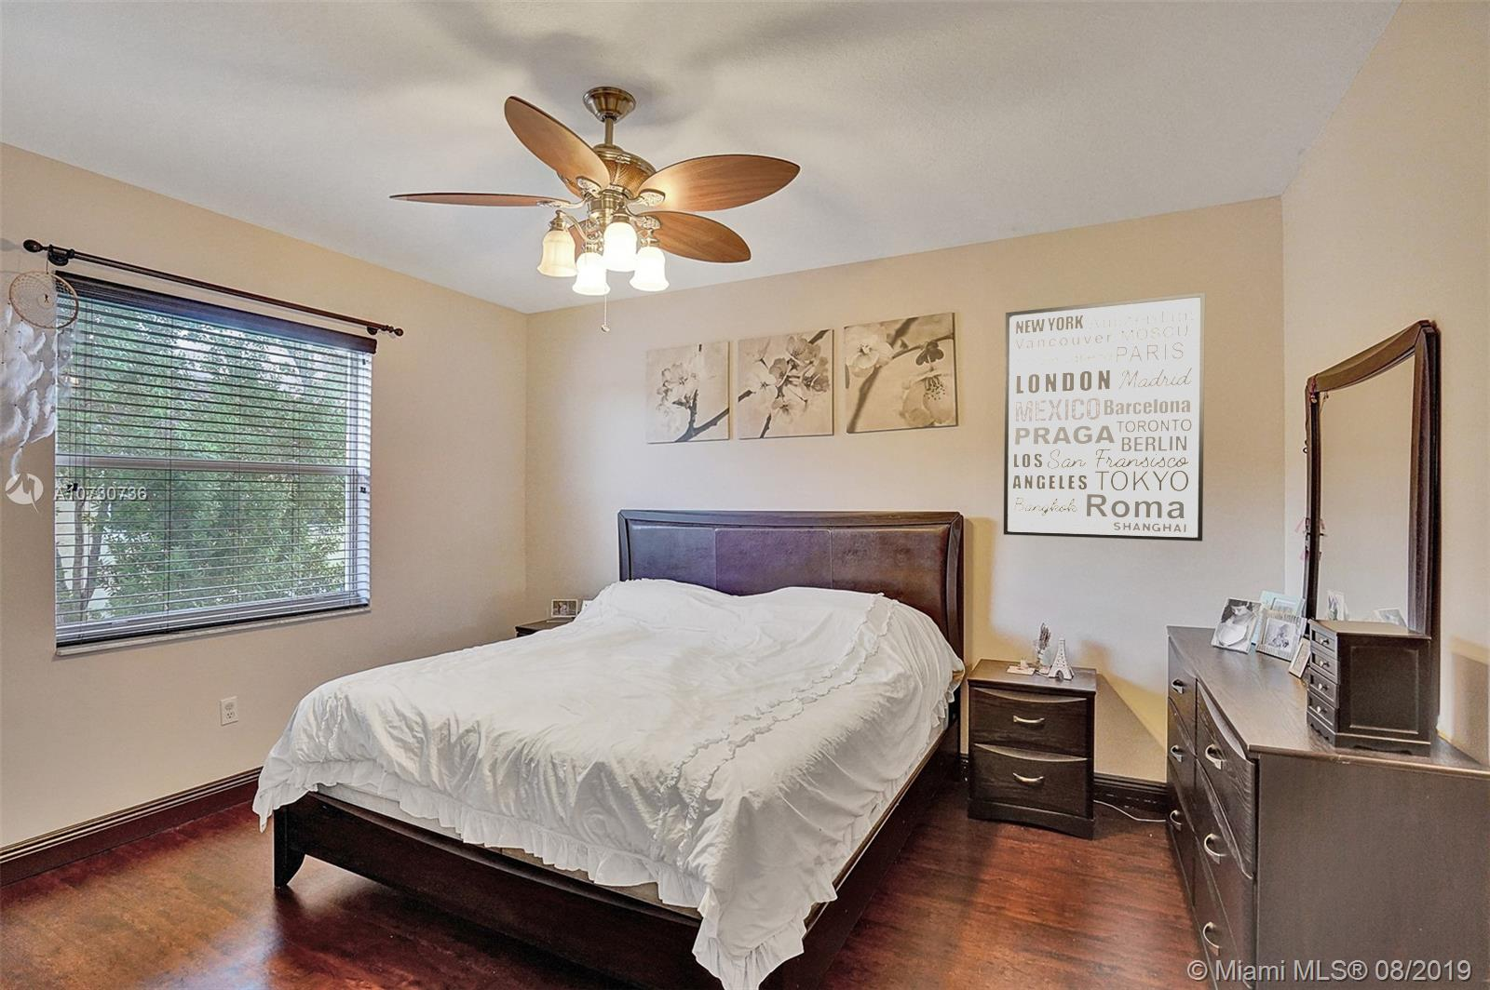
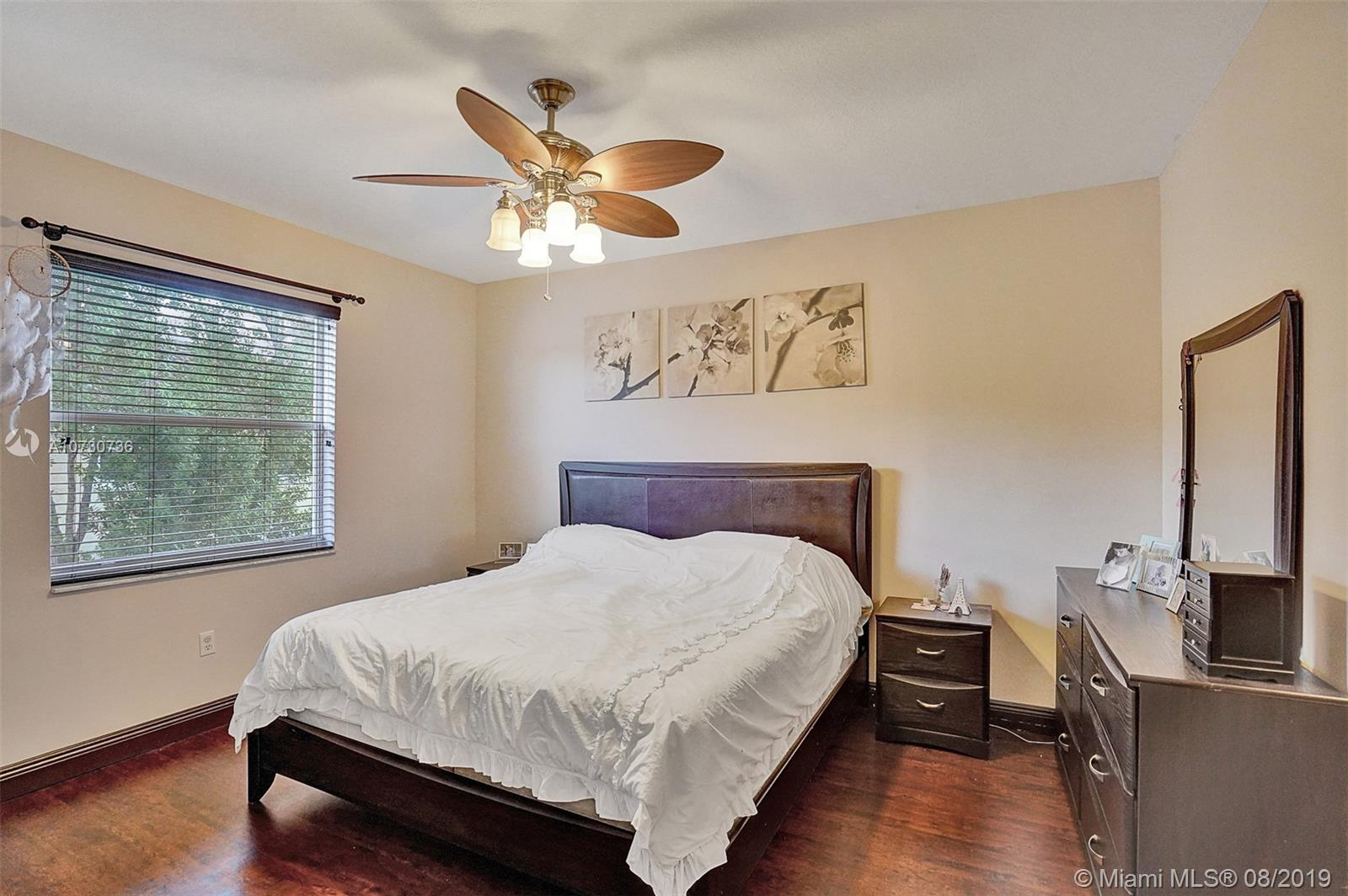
- wall art (1098, 421)
